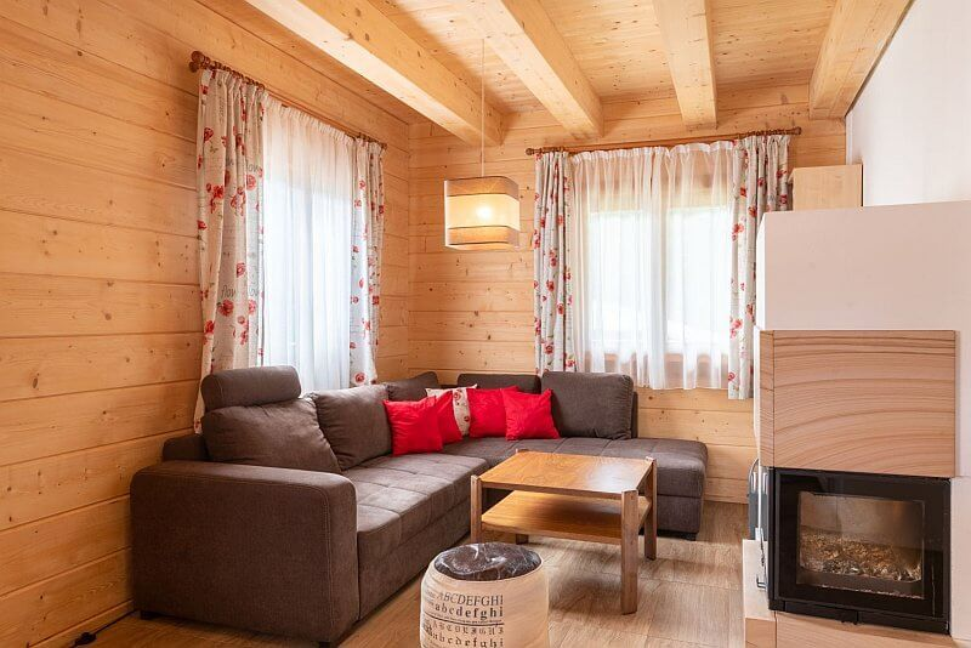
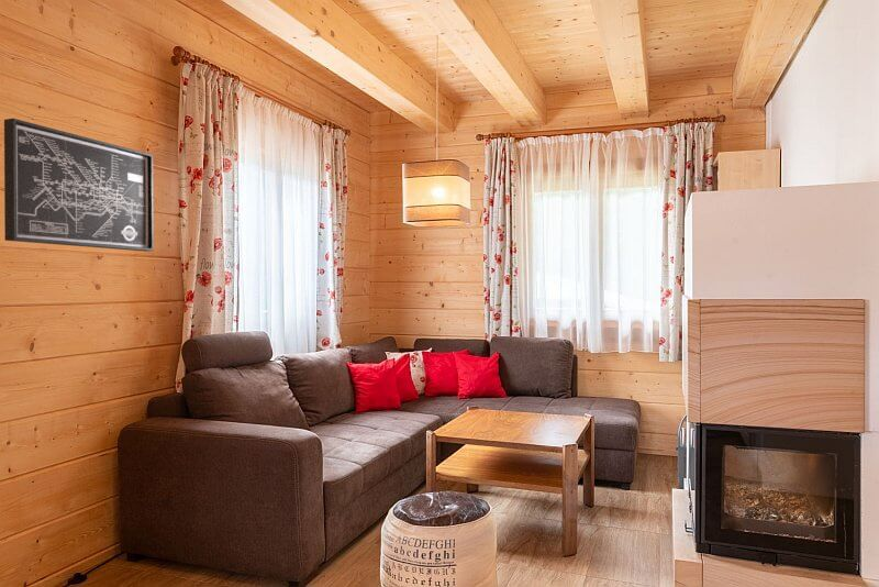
+ wall art (87, 192)
